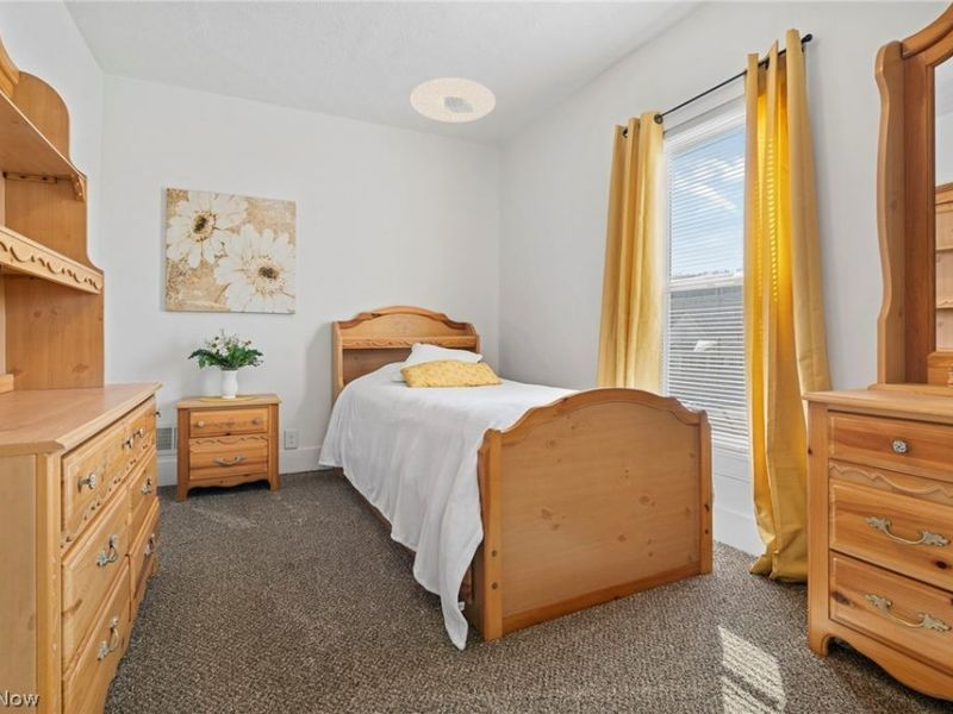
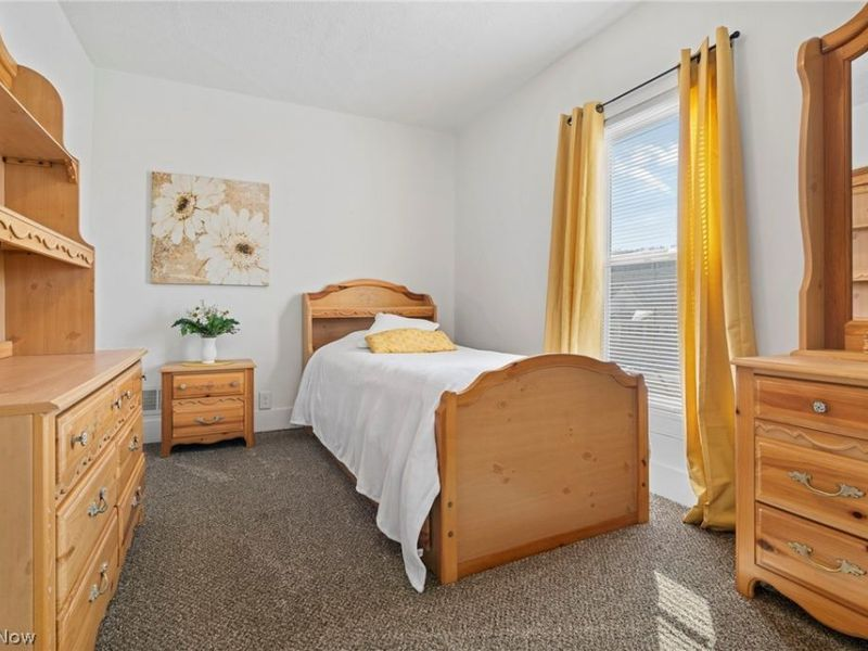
- ceiling light (453, 96)
